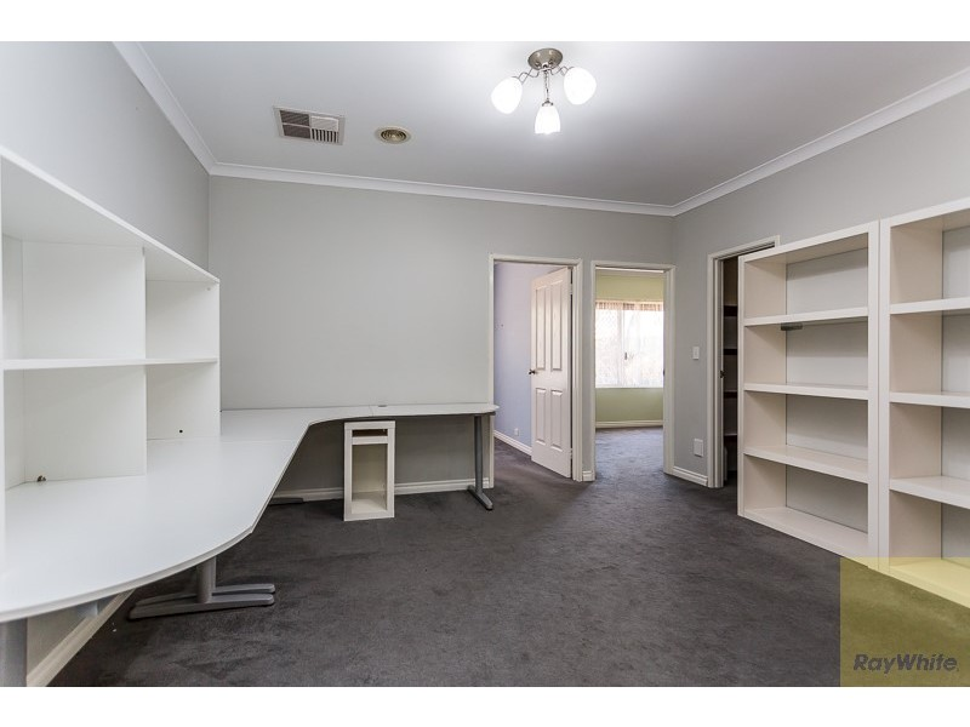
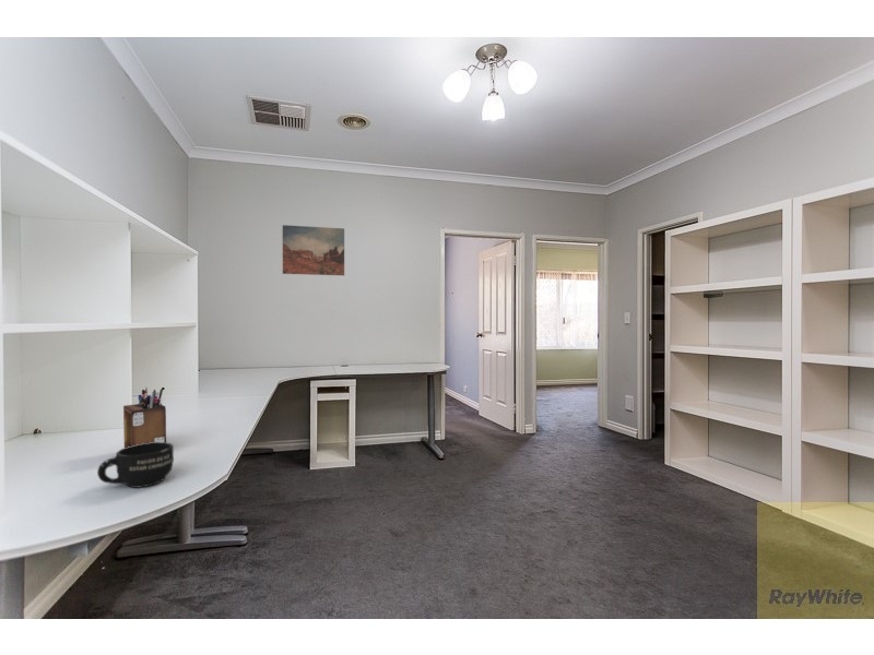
+ wall art (314, 250)
+ desk organizer (144, 419)
+ mug (137, 466)
